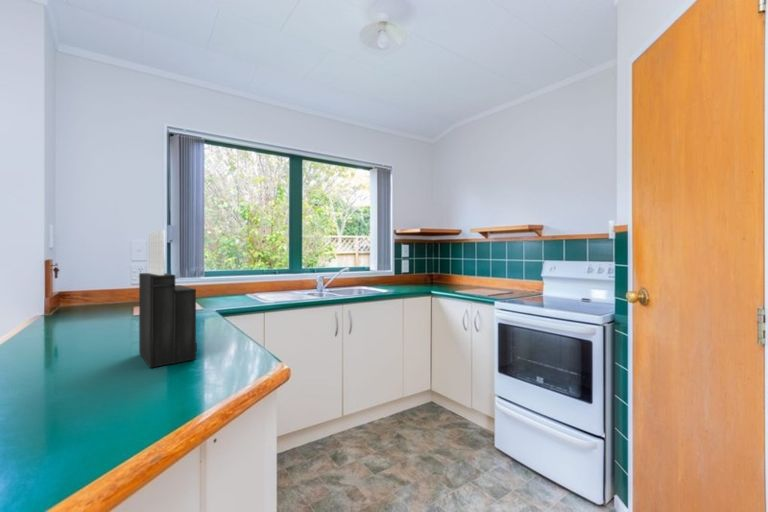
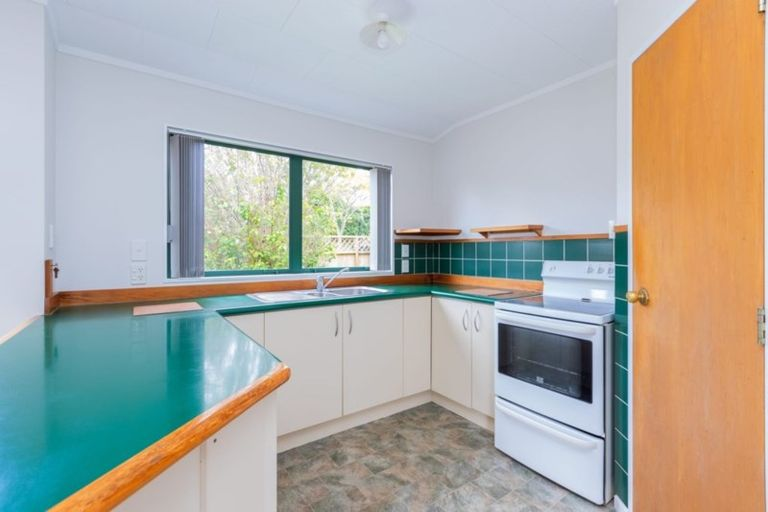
- knife block (171, 294)
